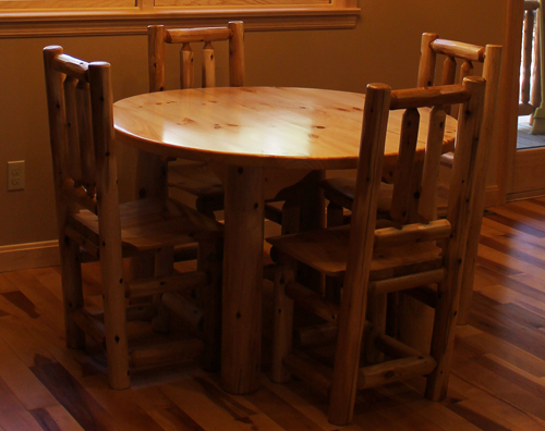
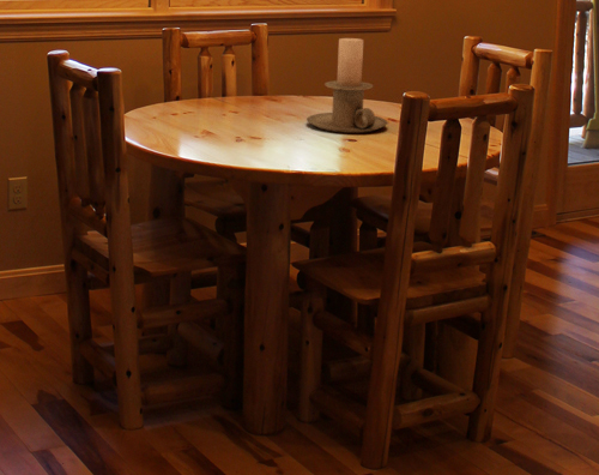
+ candle holder (349, 83)
